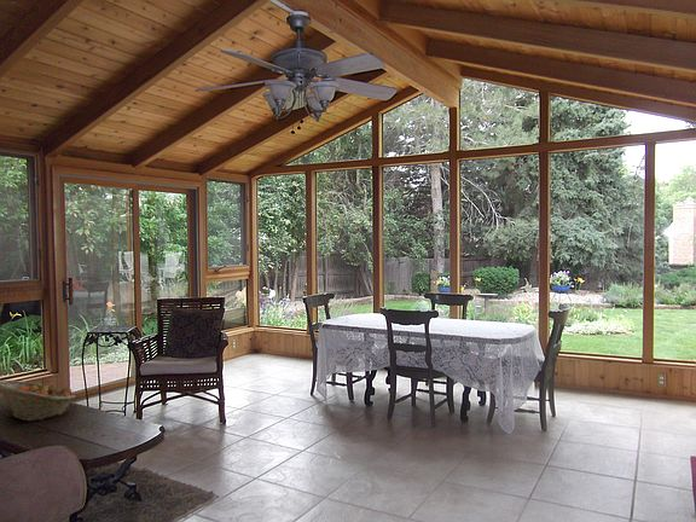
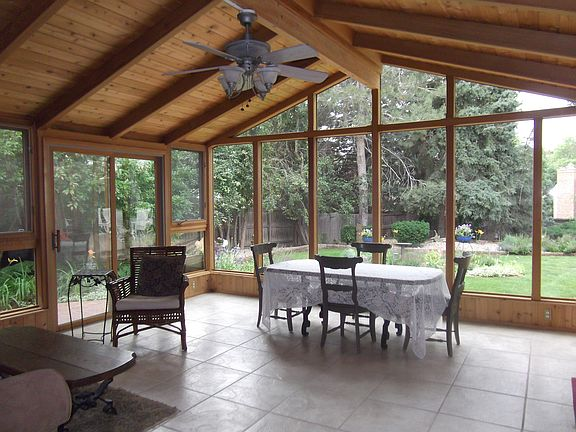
- fruit basket (36, 395)
